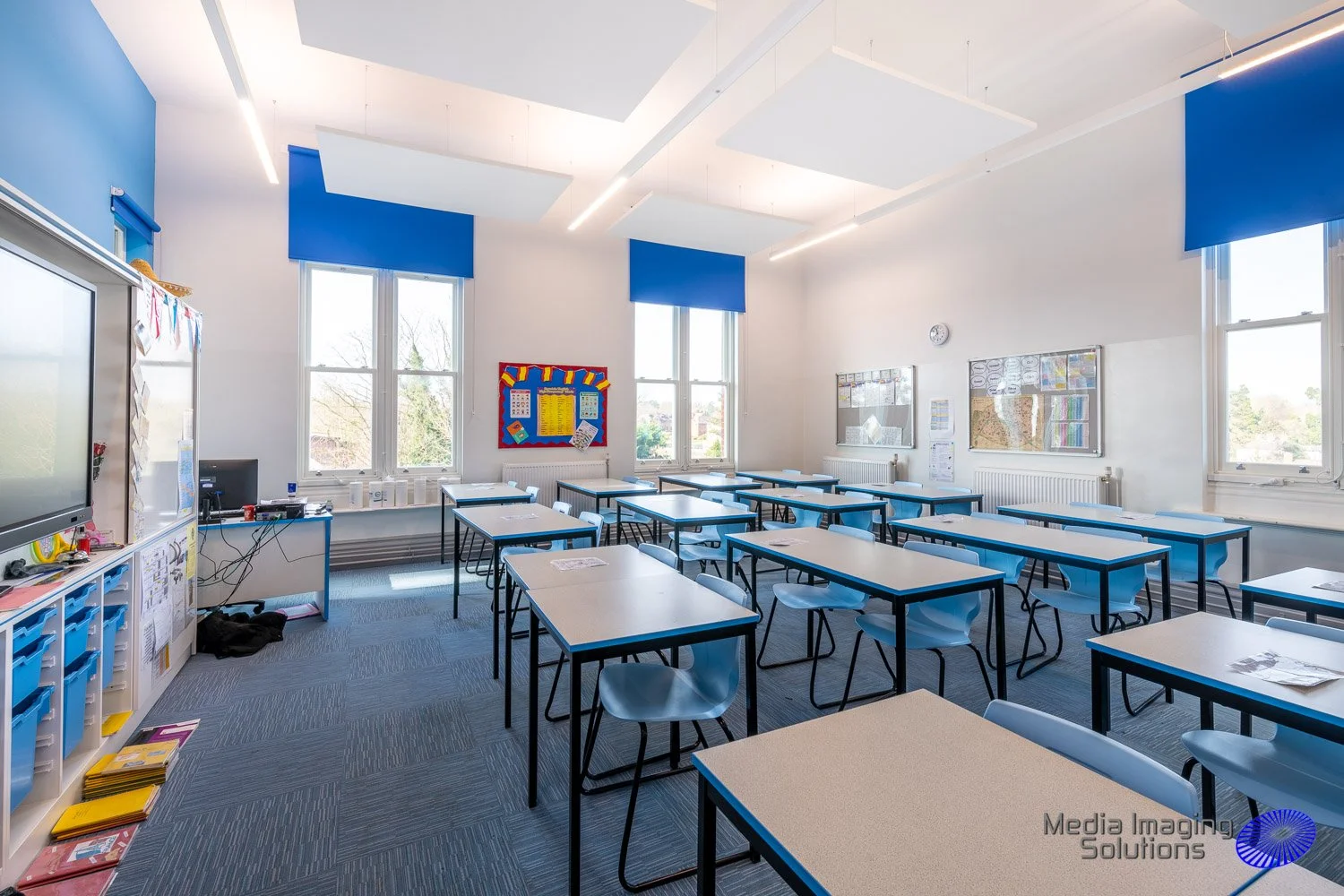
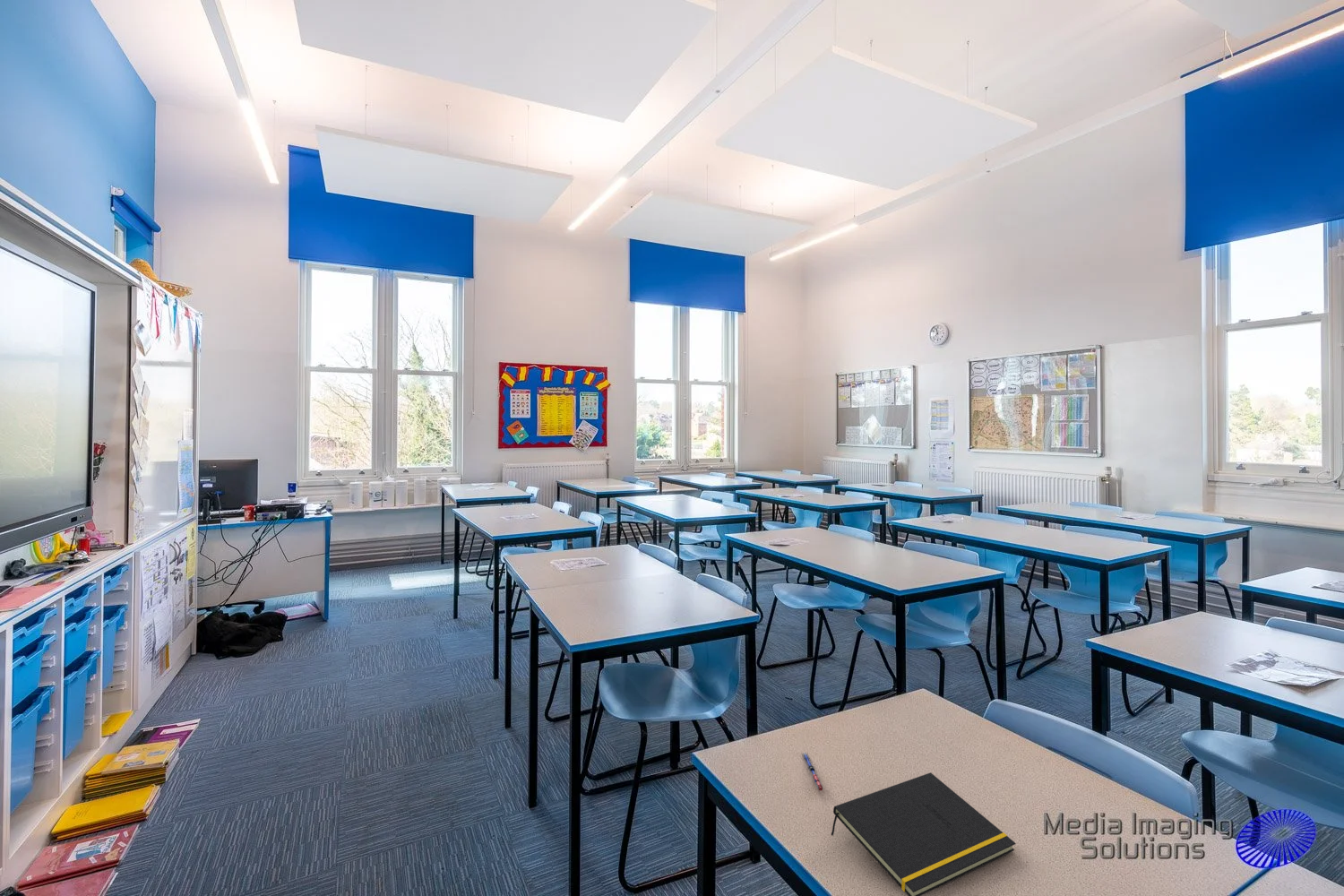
+ notepad (922, 827)
+ pen (812, 769)
